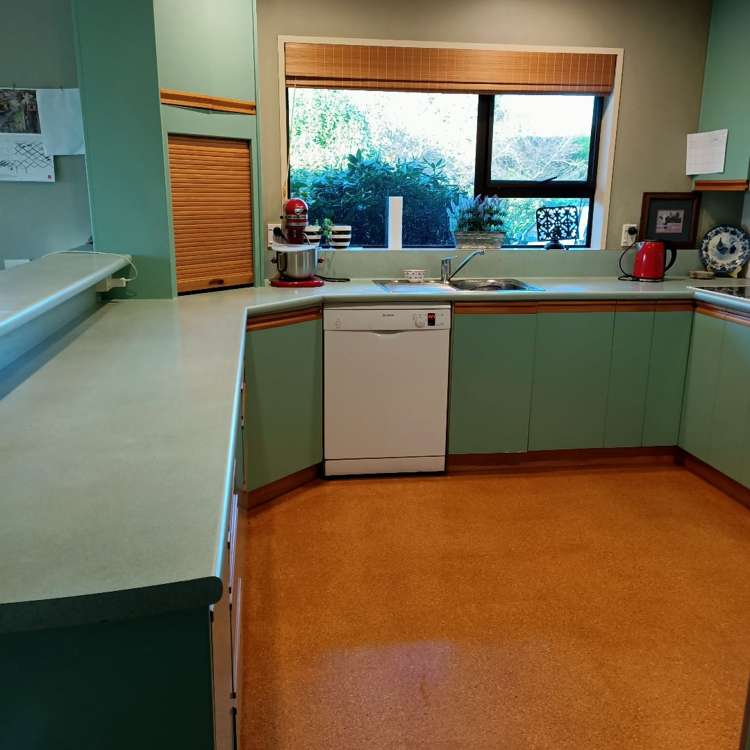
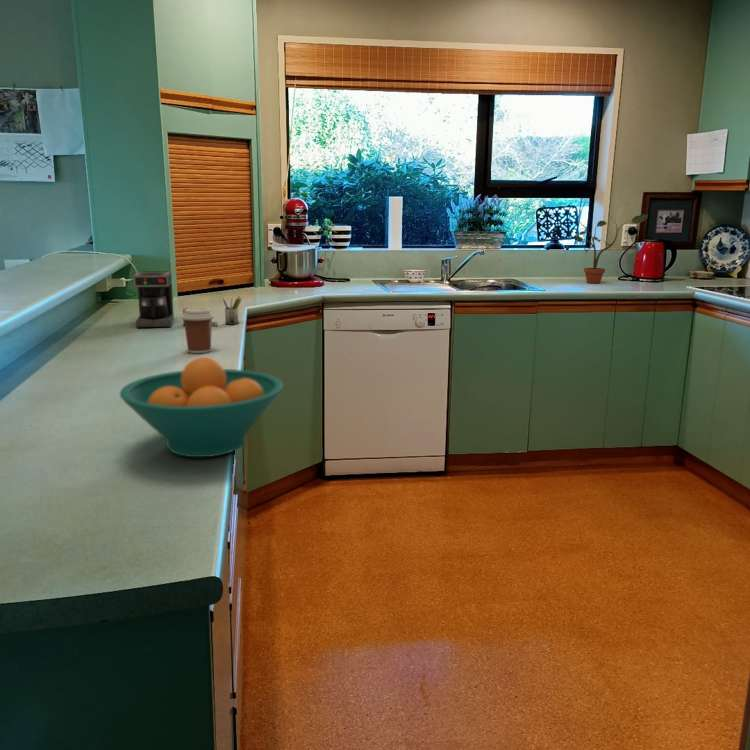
+ potted plant (603, 249)
+ coffee cup (198, 330)
+ coffee maker (188, 308)
+ fruit bowl (204, 402)
